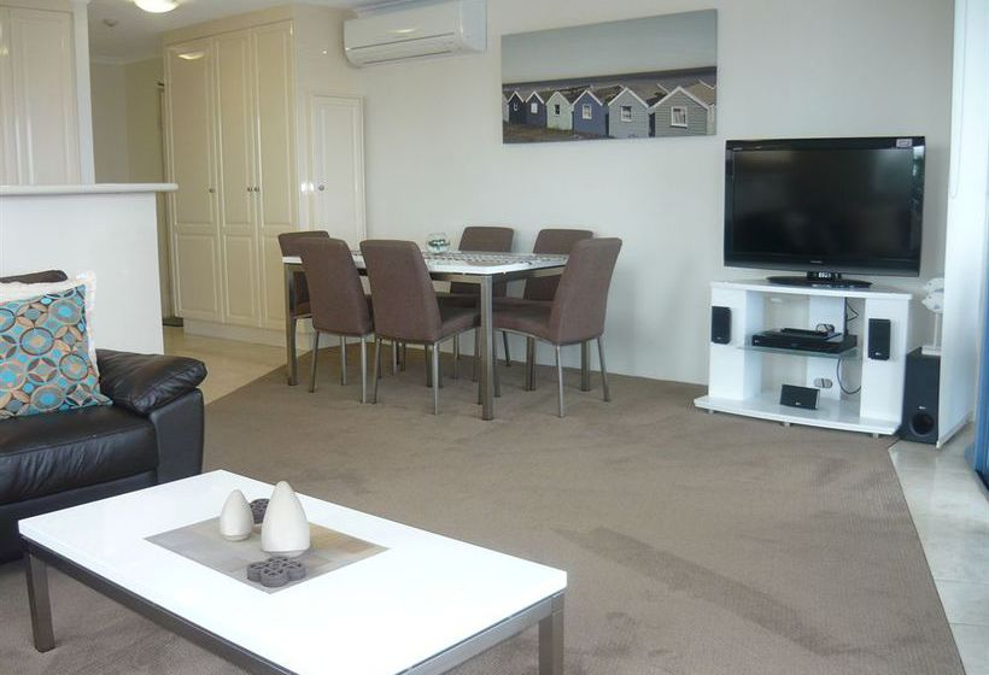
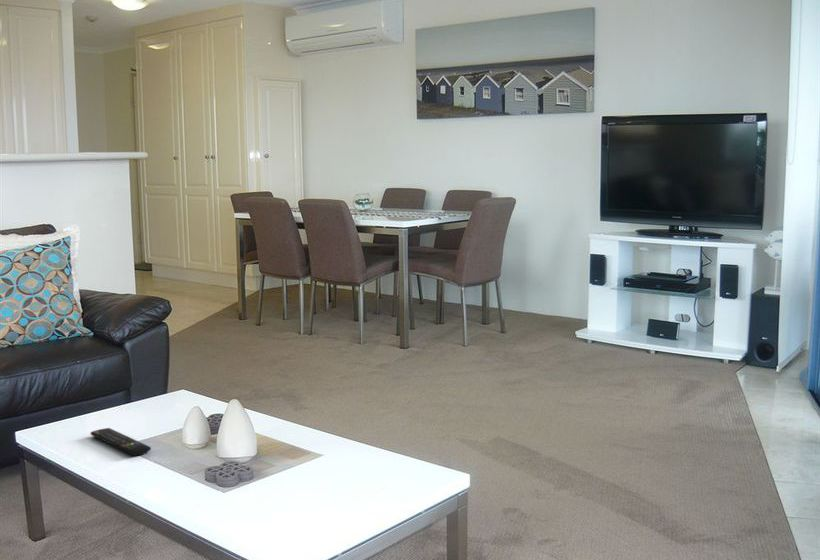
+ remote control (119, 441)
